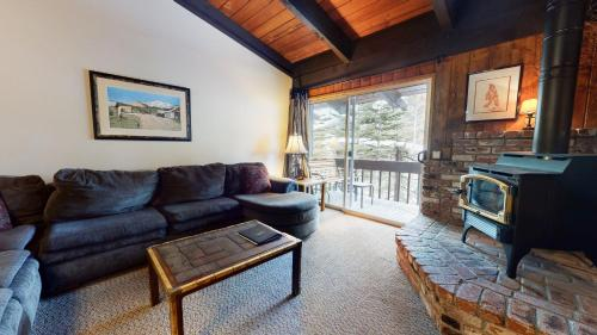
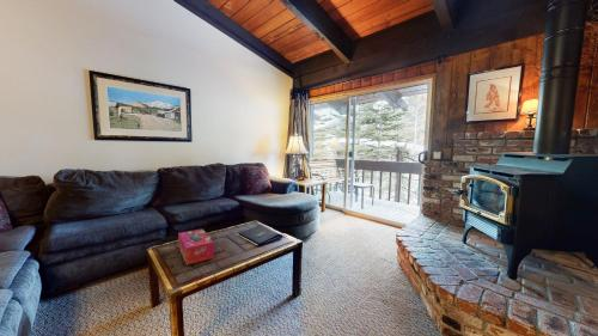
+ tissue box (195, 244)
